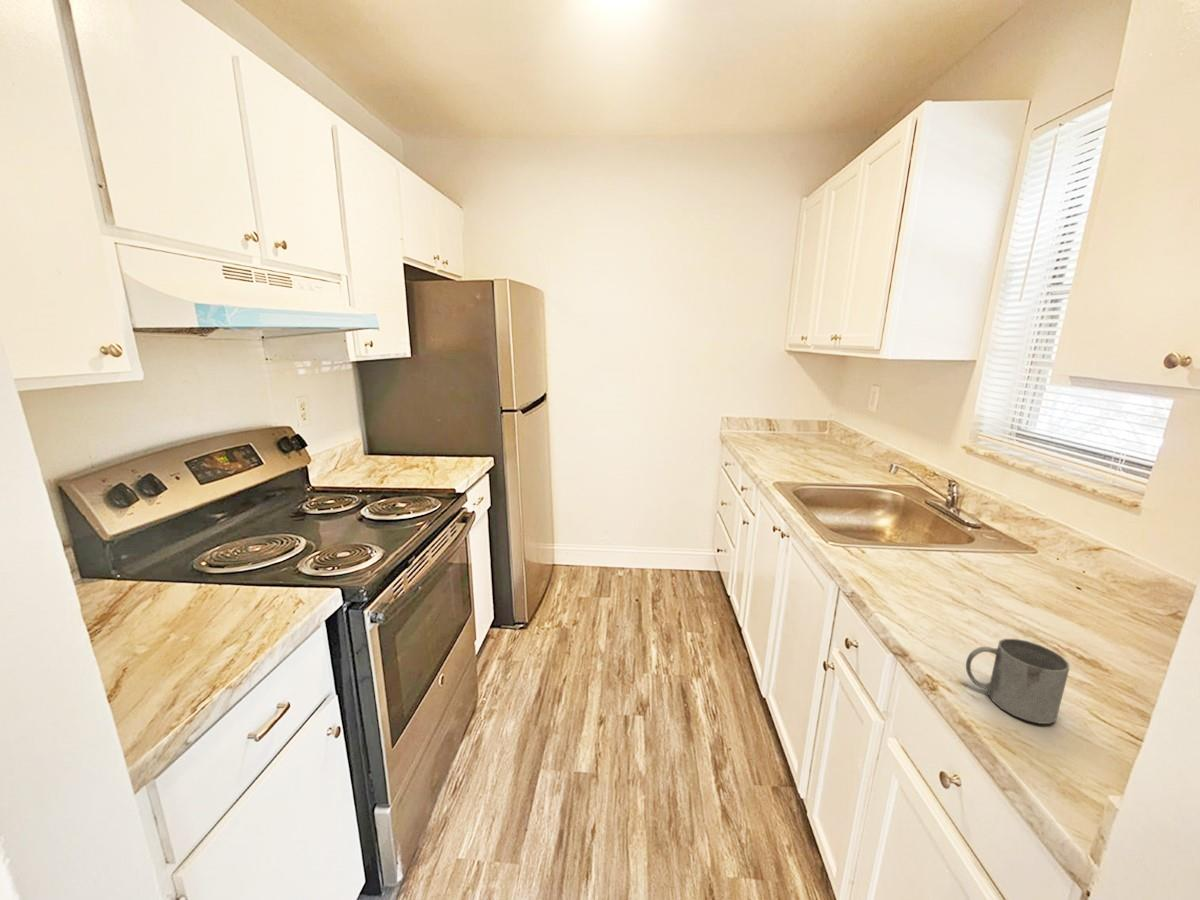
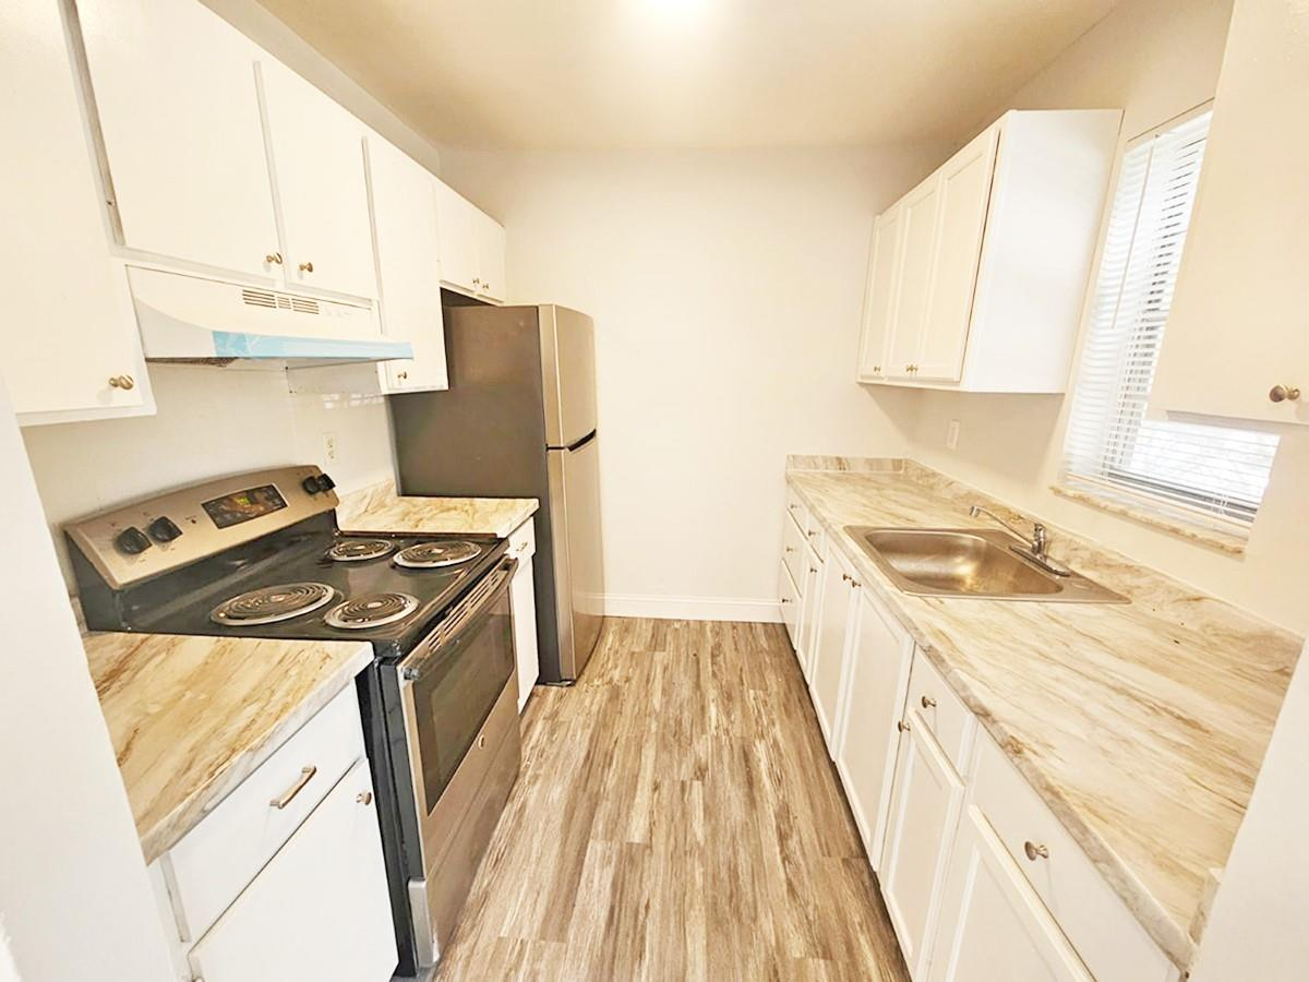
- mug (1012, 675)
